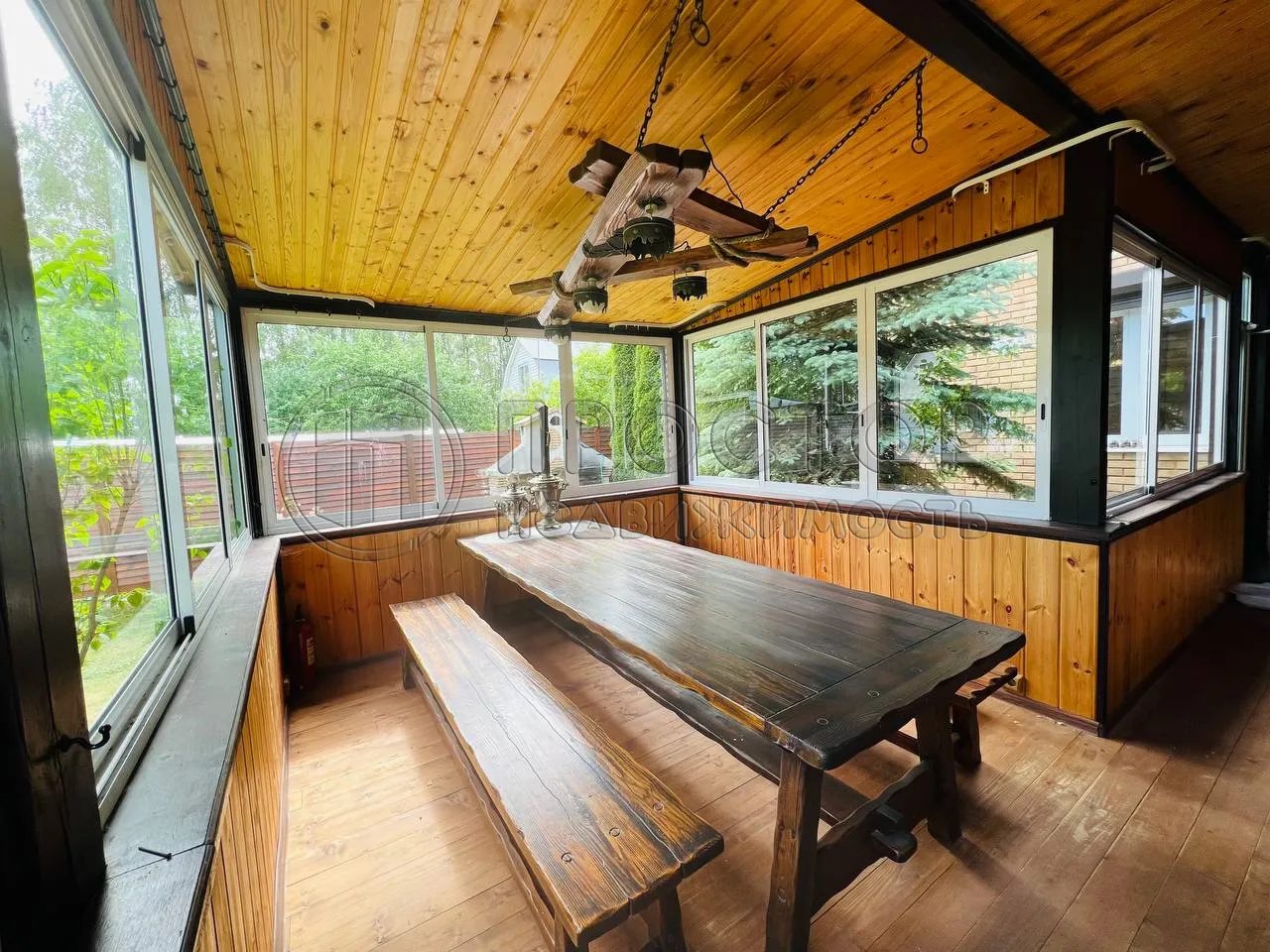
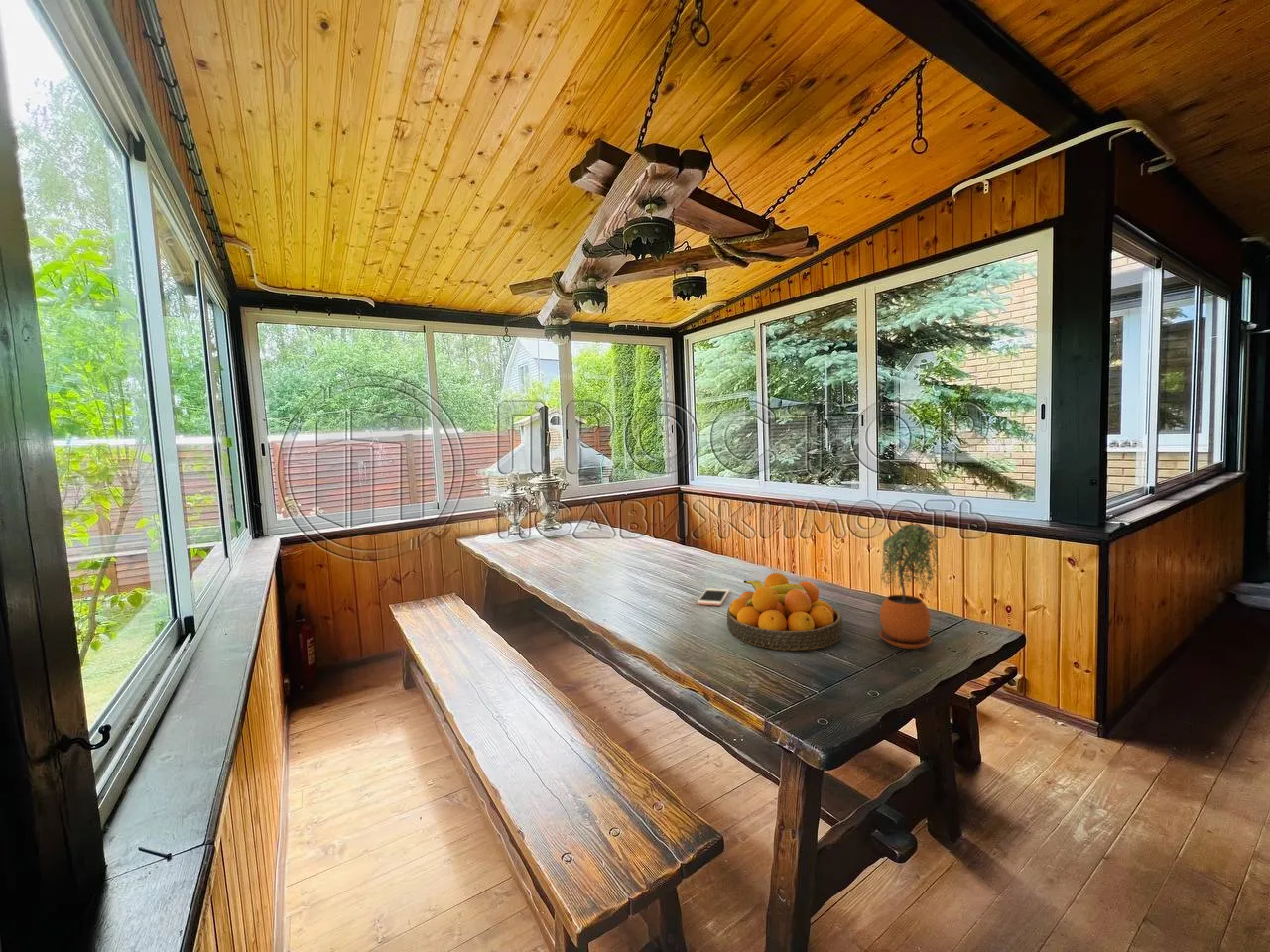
+ cell phone (713, 596)
+ potted plant (908, 583)
+ fruit bowl (782, 604)
